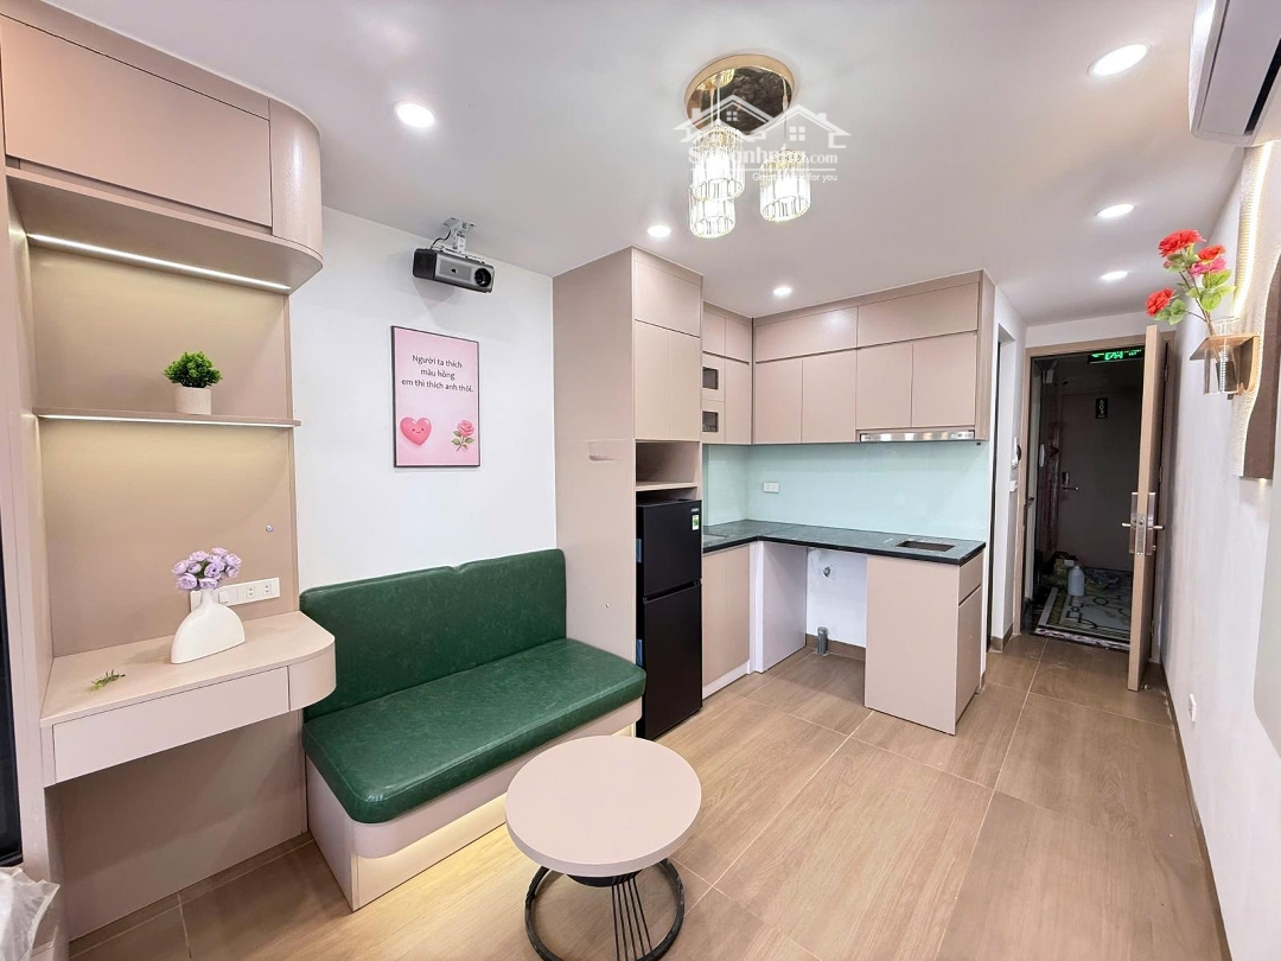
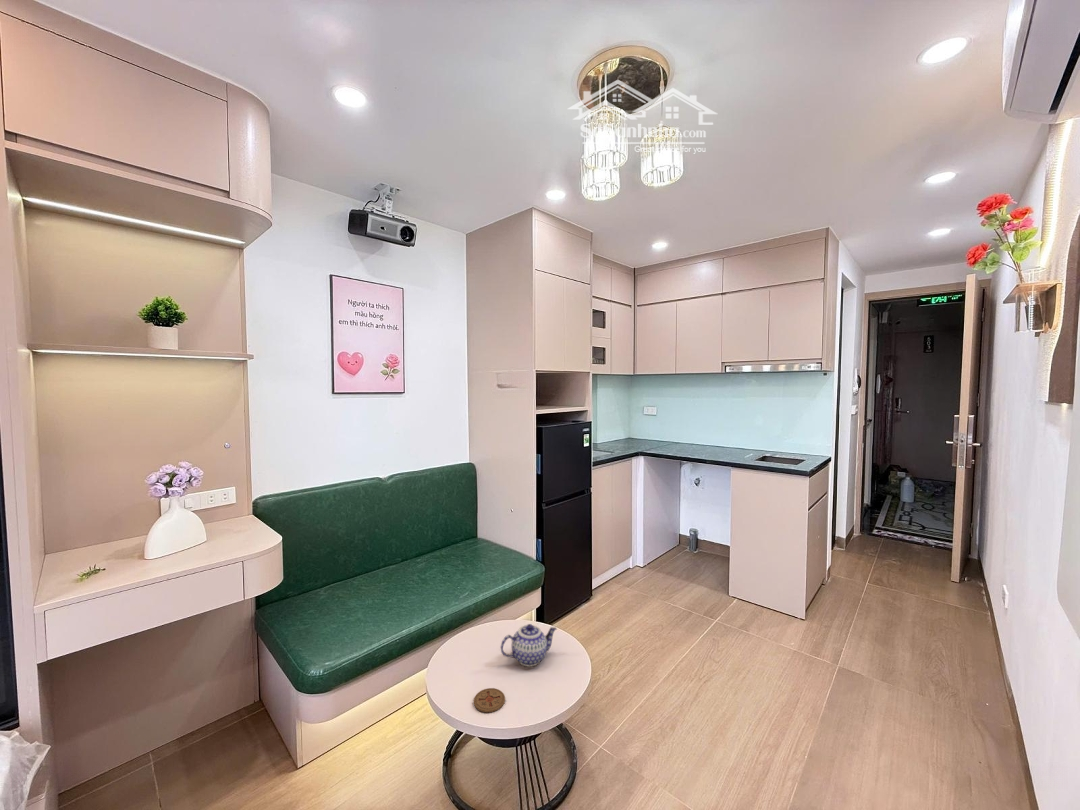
+ coaster (489, 699)
+ teapot (529, 641)
